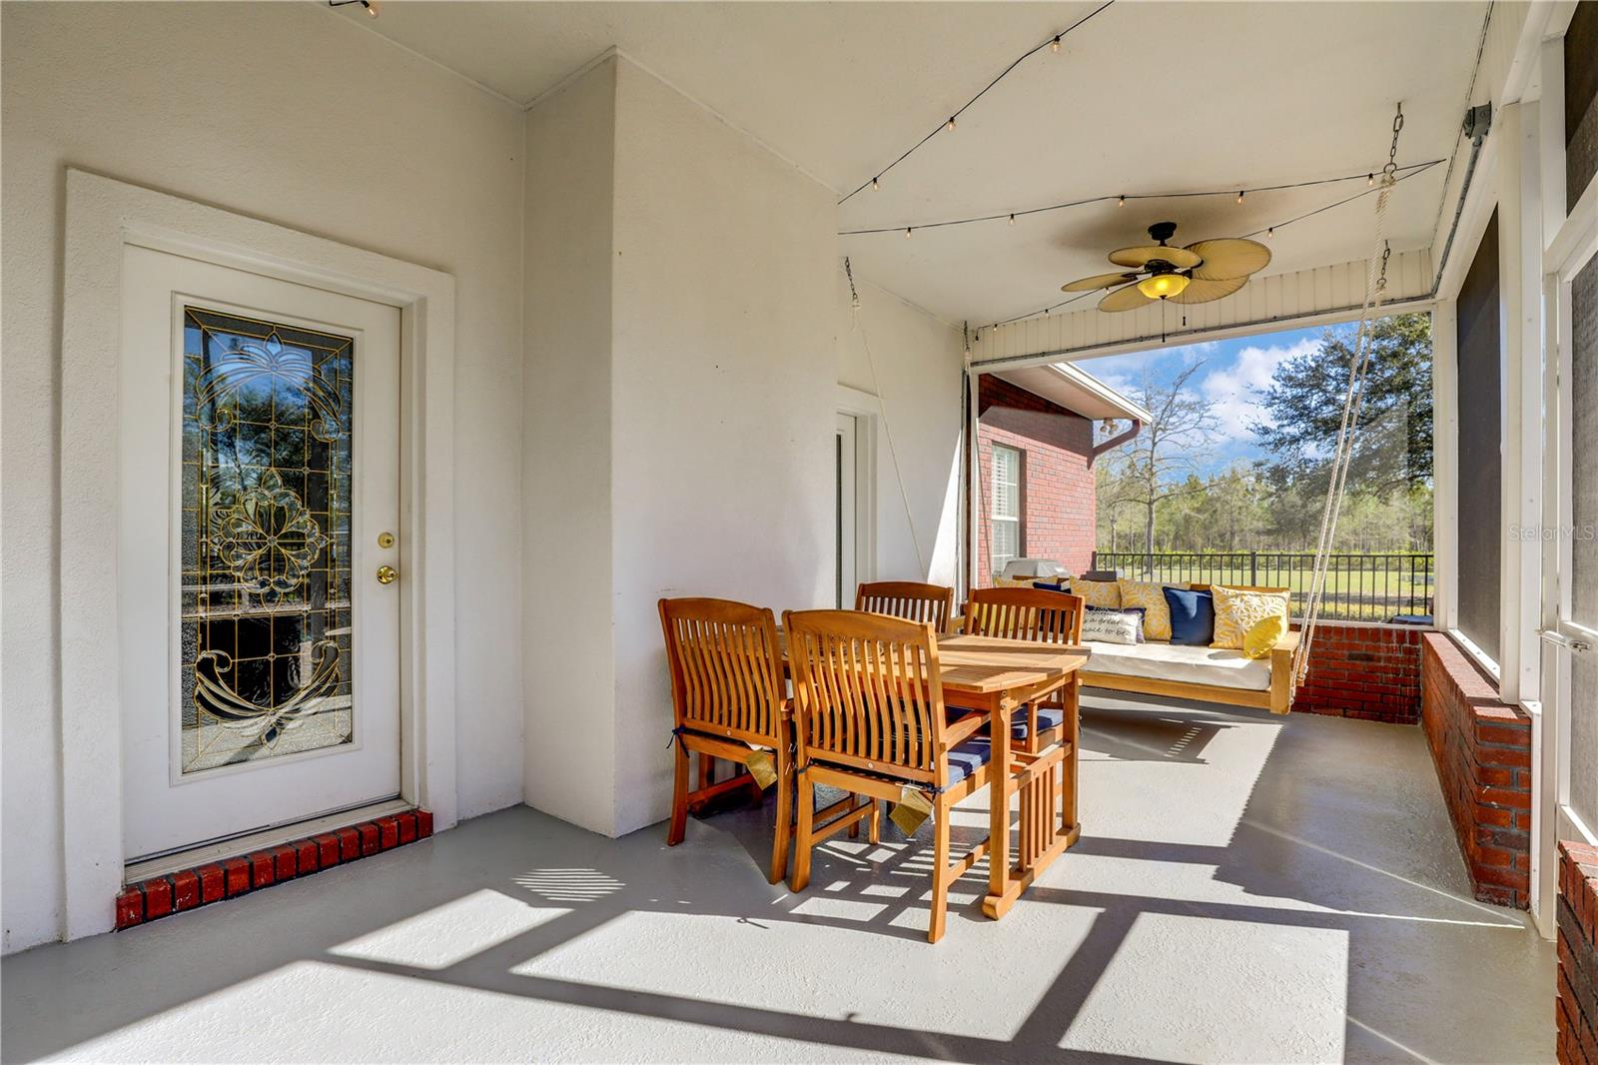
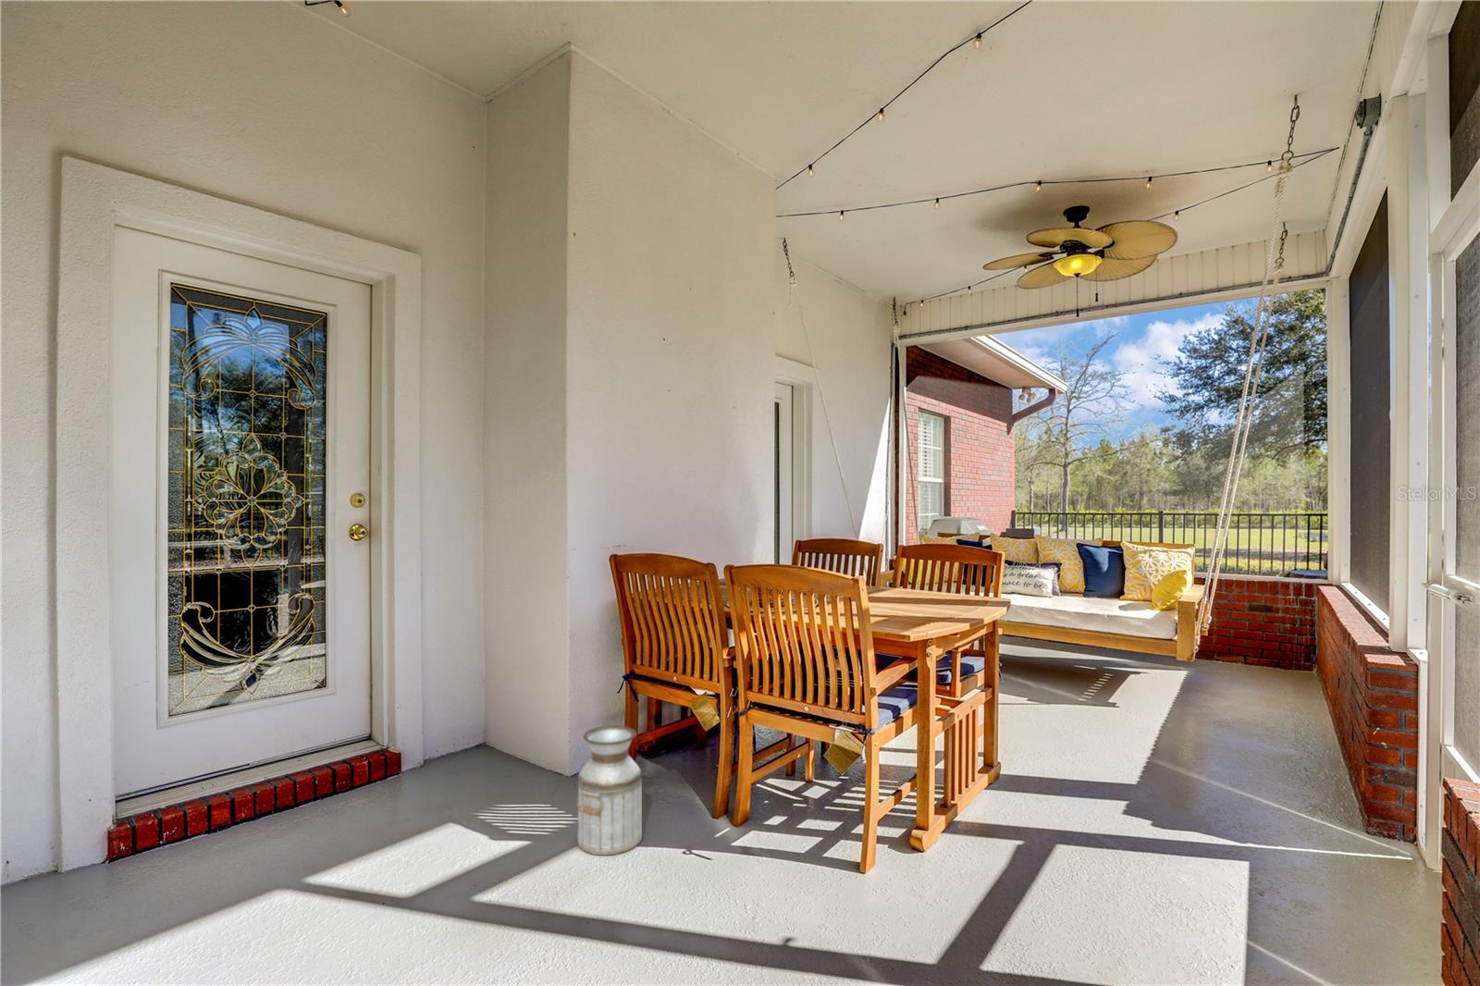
+ planter (610, 786)
